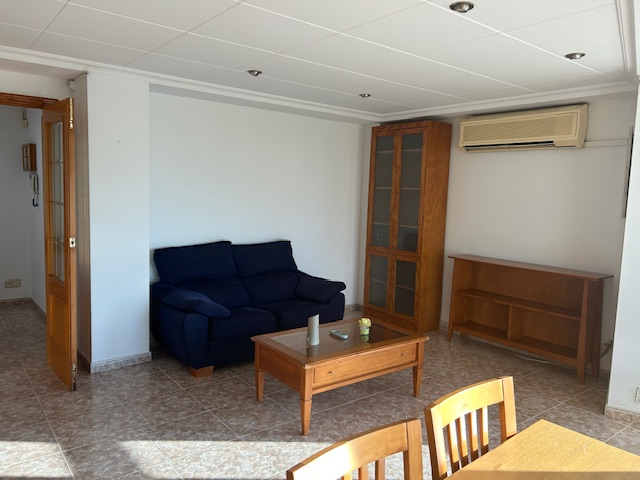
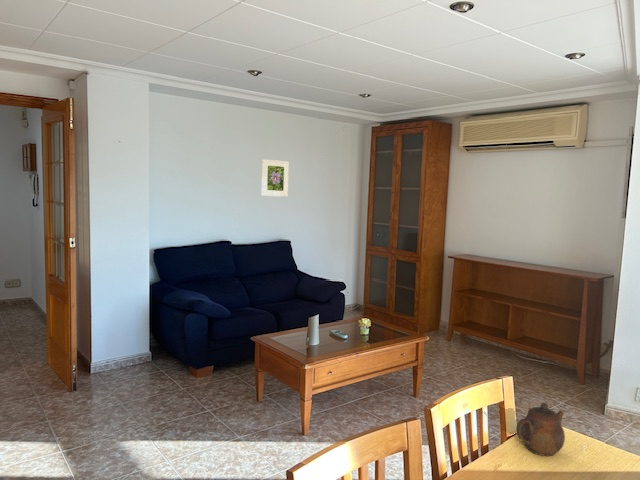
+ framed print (275, 178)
+ teapot (540, 426)
